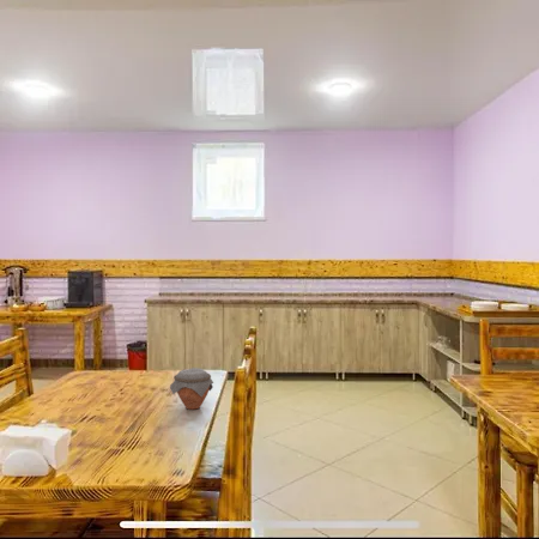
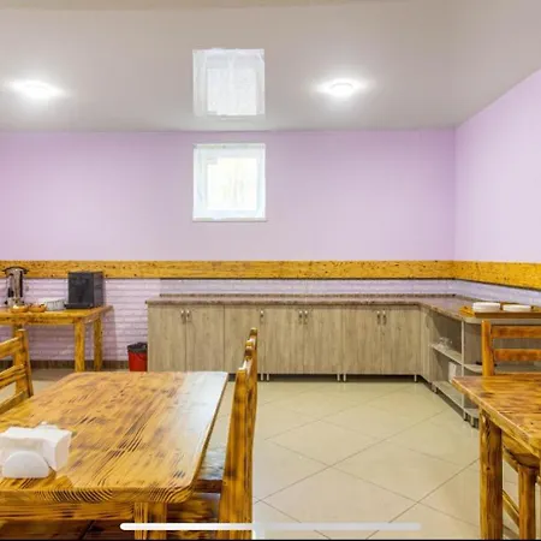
- jar (193, 388)
